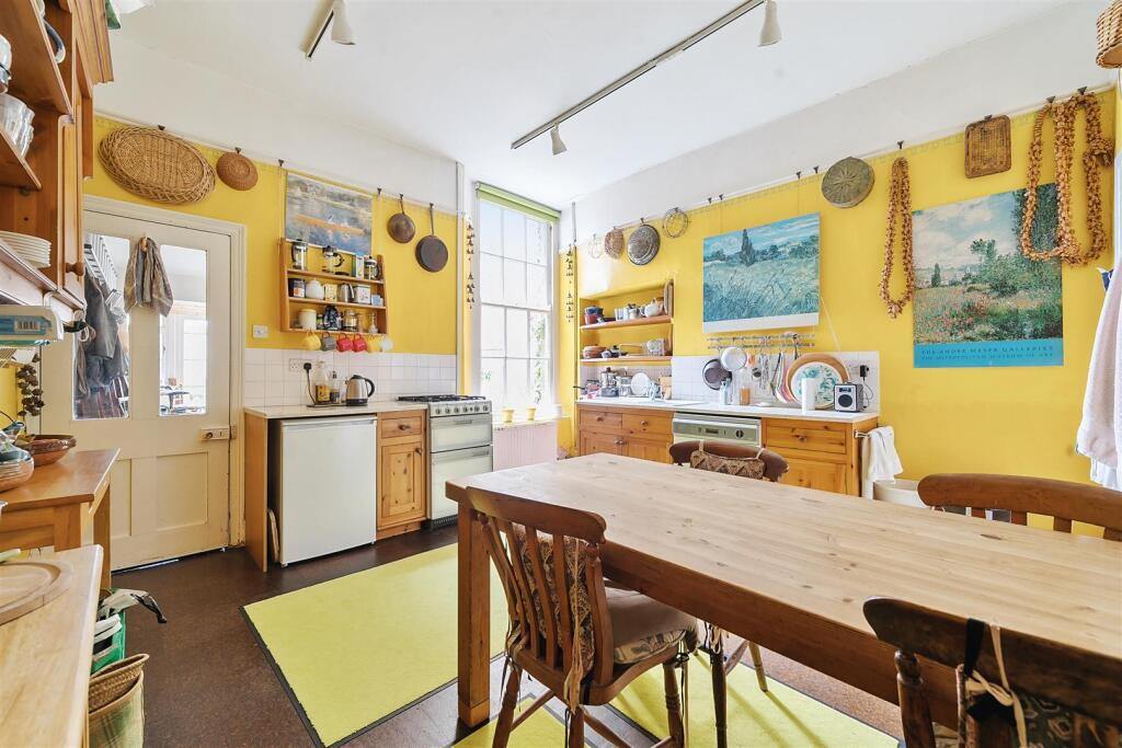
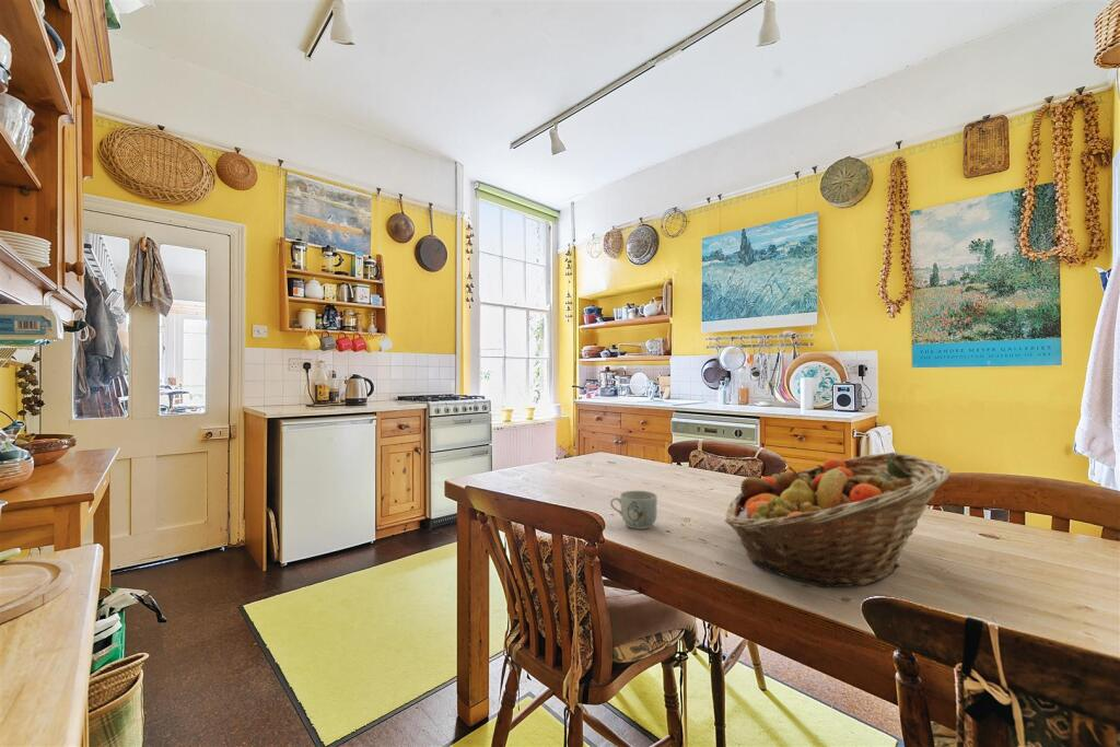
+ mug (633, 510)
+ fruit basket (825, 505)
